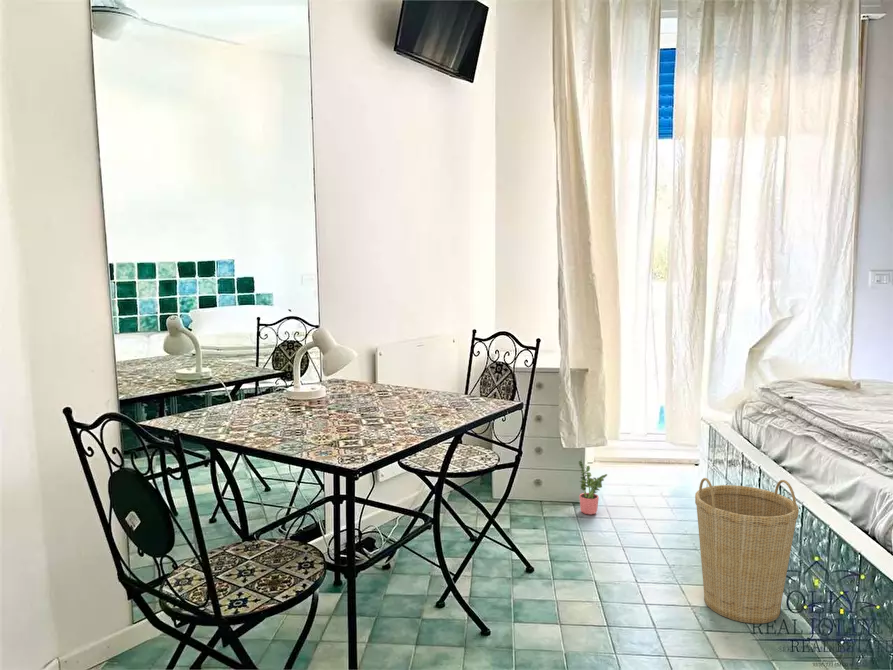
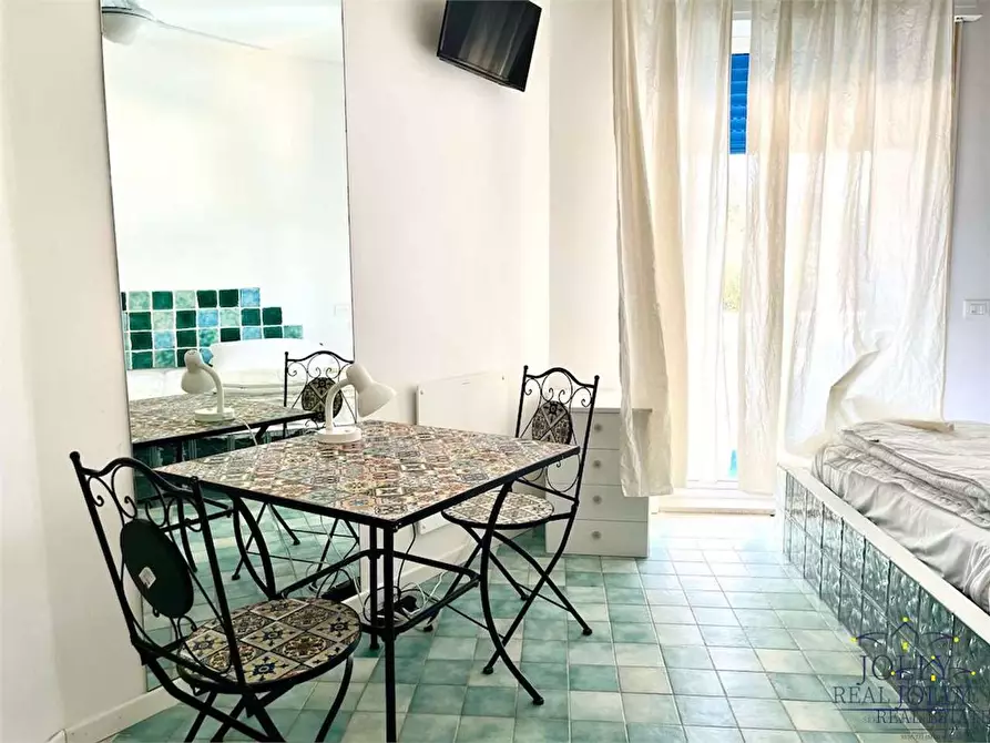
- basket (743, 542)
- potted plant (597, 486)
